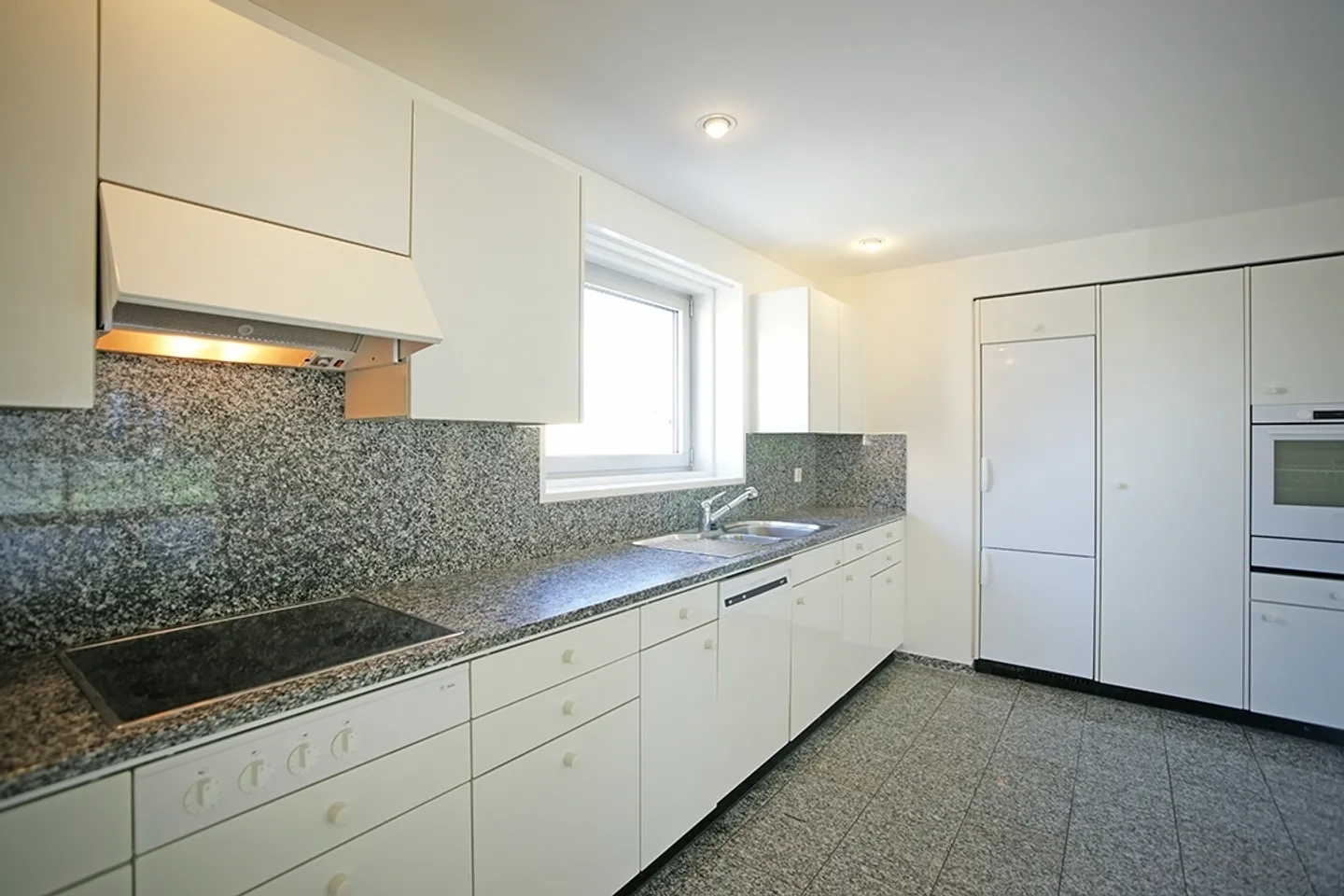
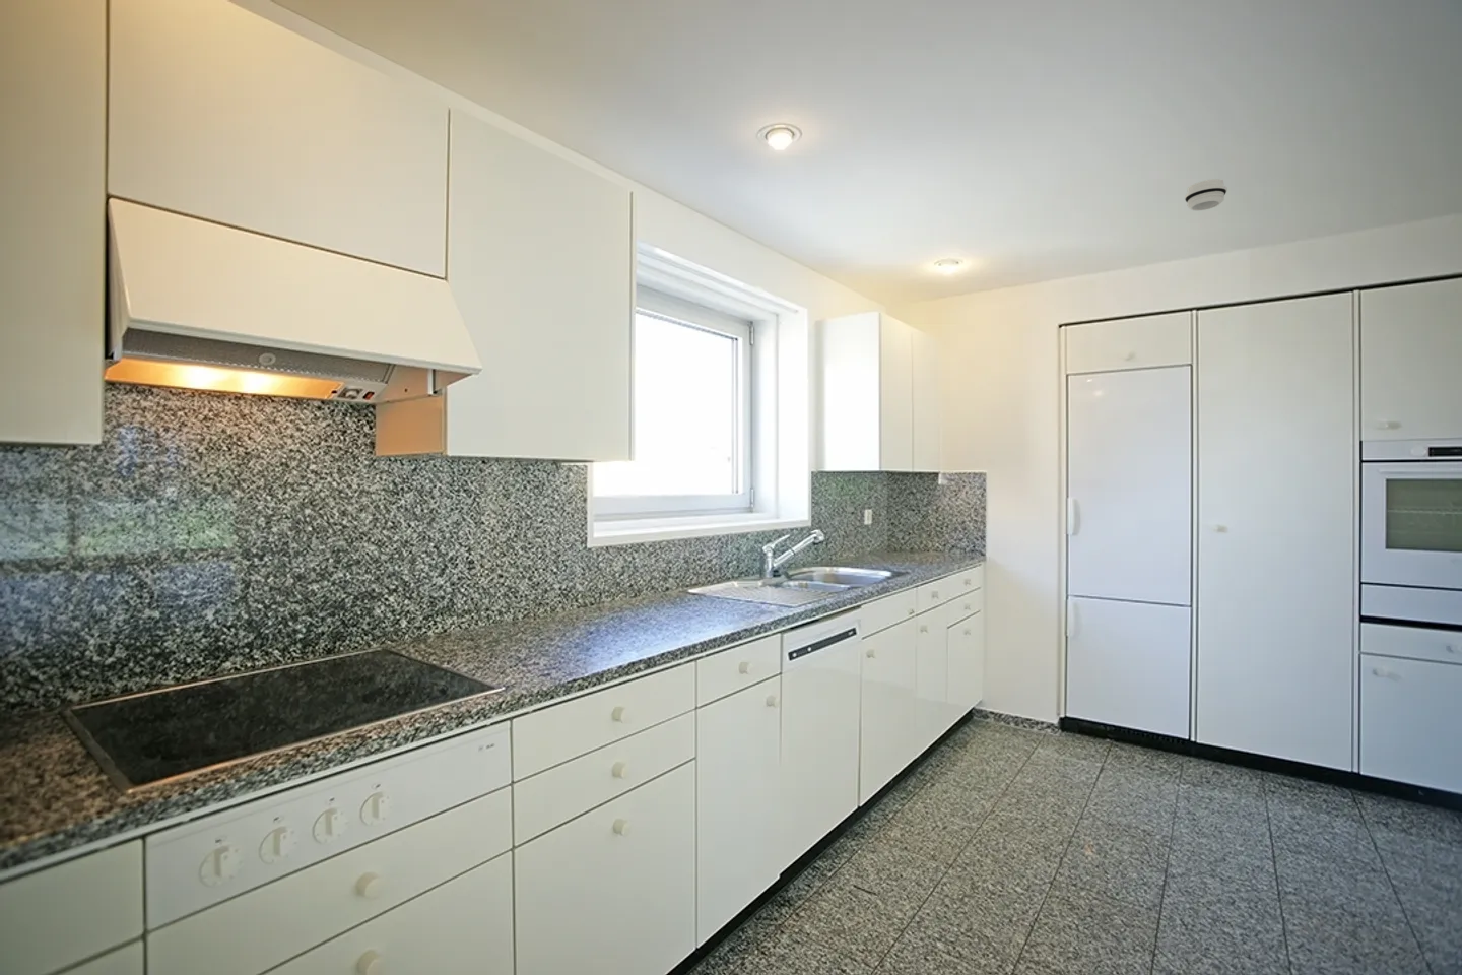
+ smoke detector (1205, 195)
